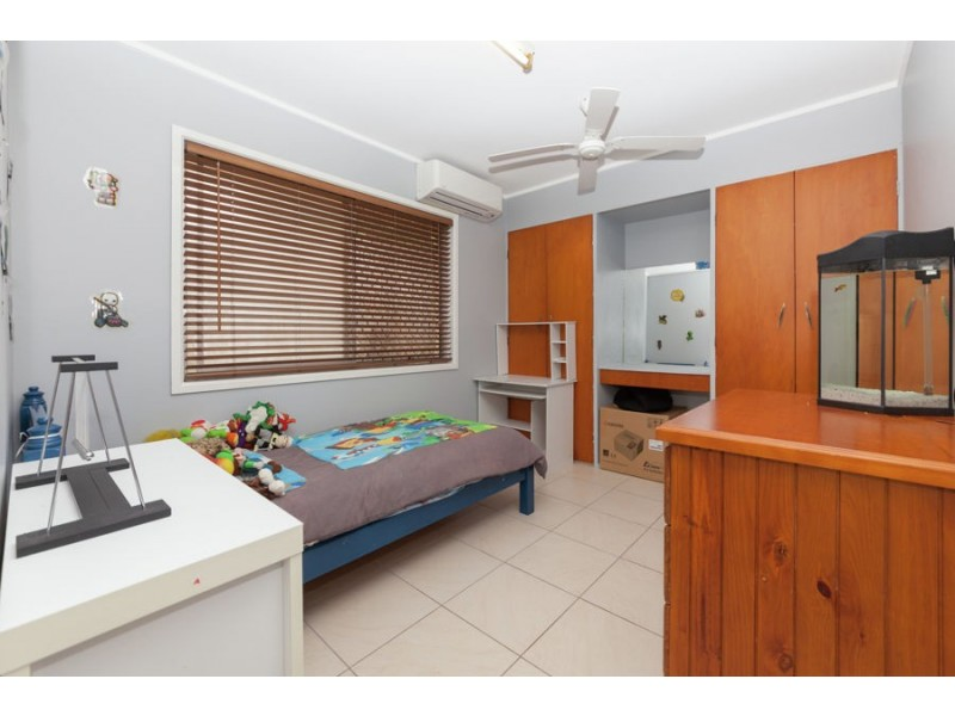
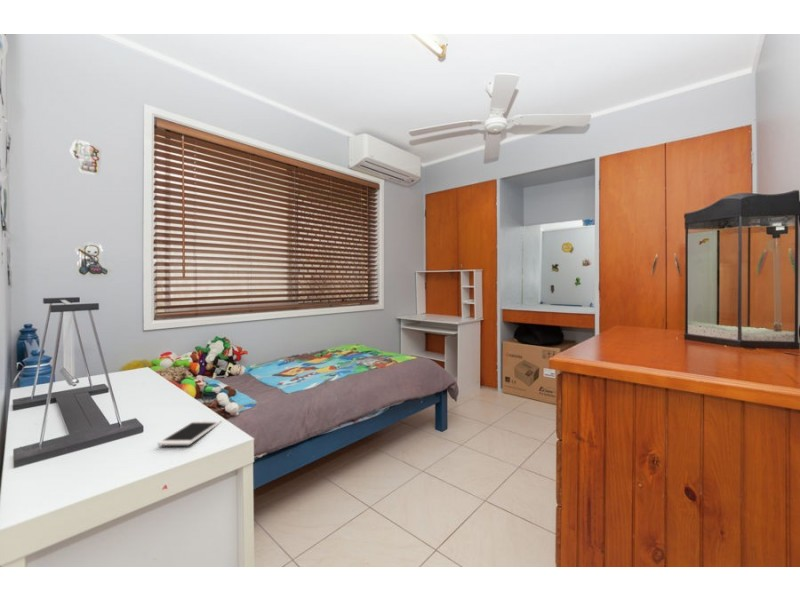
+ cell phone (192, 431)
